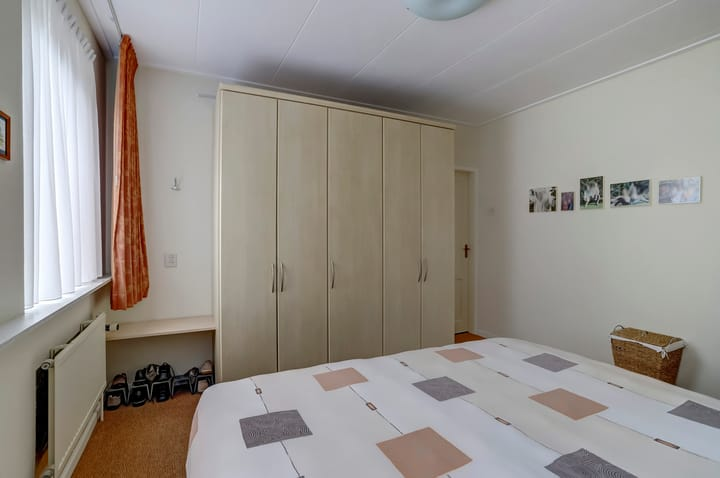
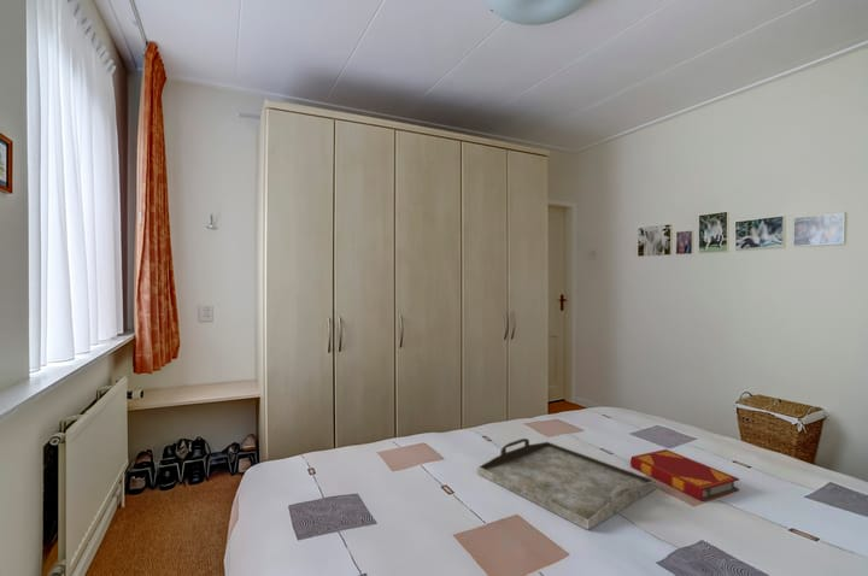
+ serving tray (563, 470)
+ hardback book (681, 472)
